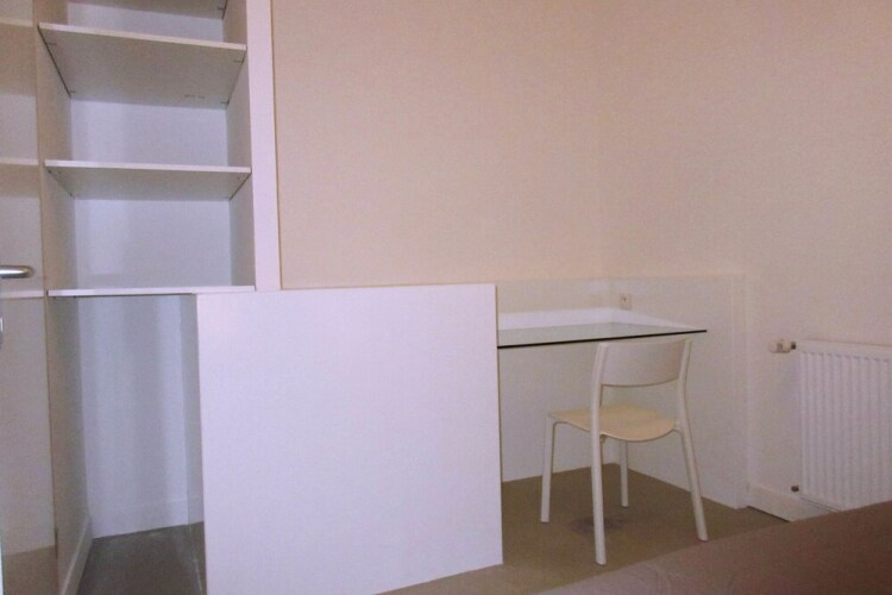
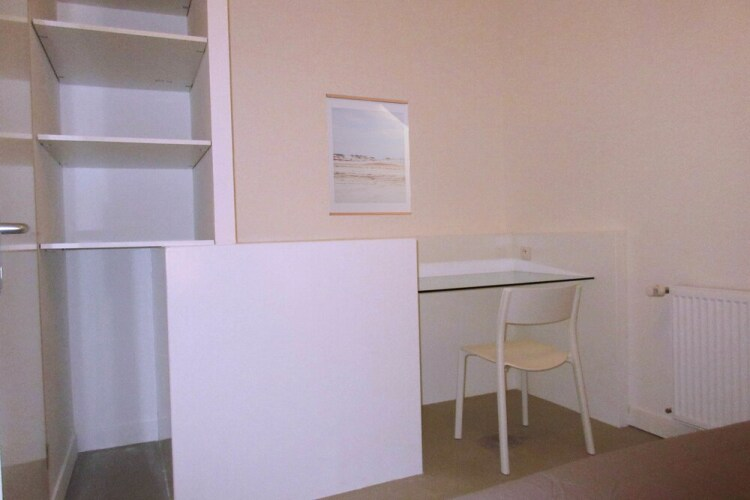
+ wall art (370, 156)
